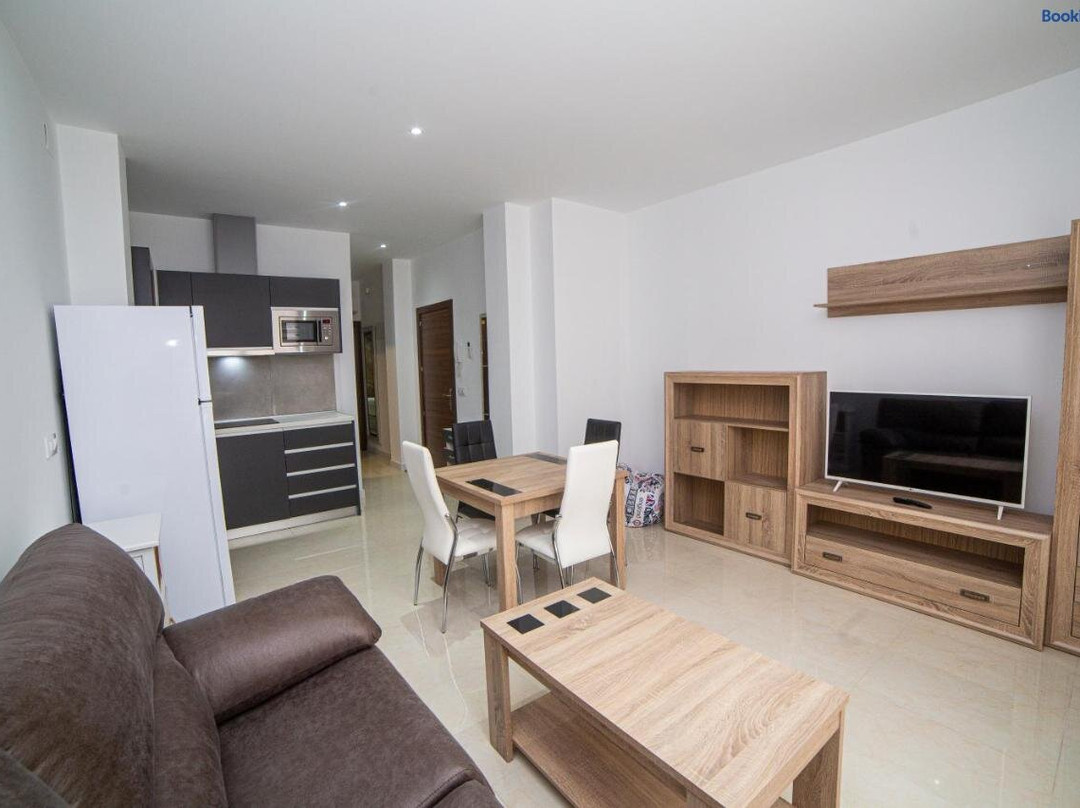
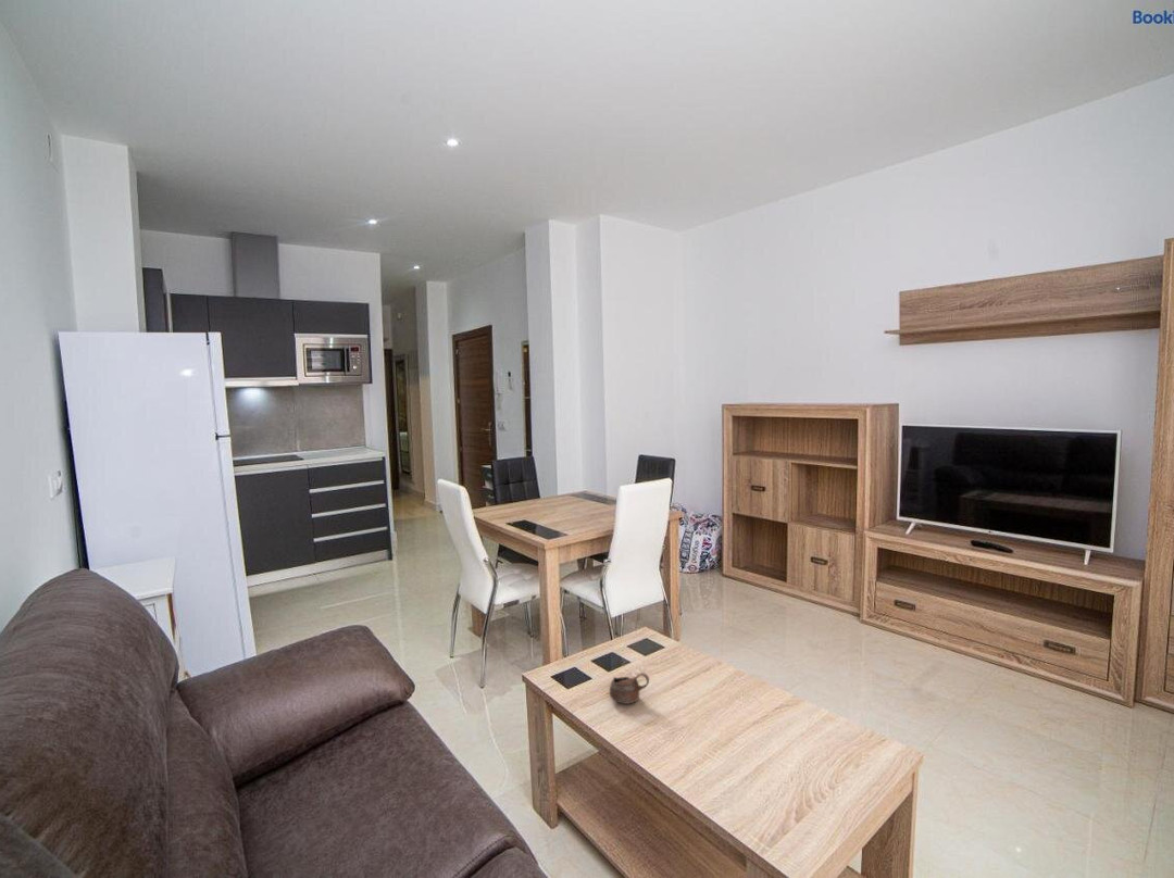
+ cup (627, 687)
